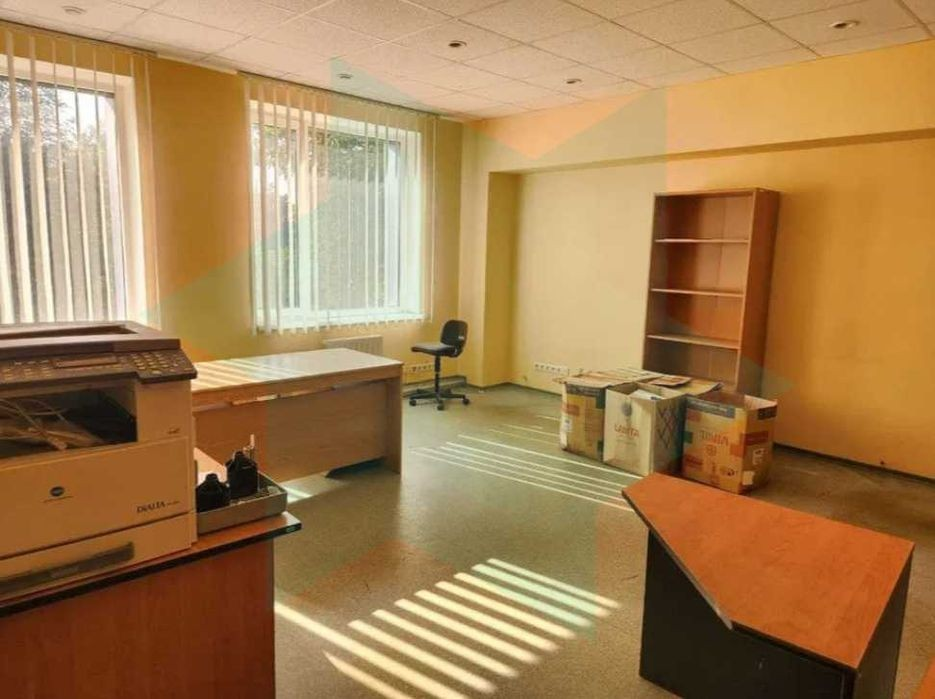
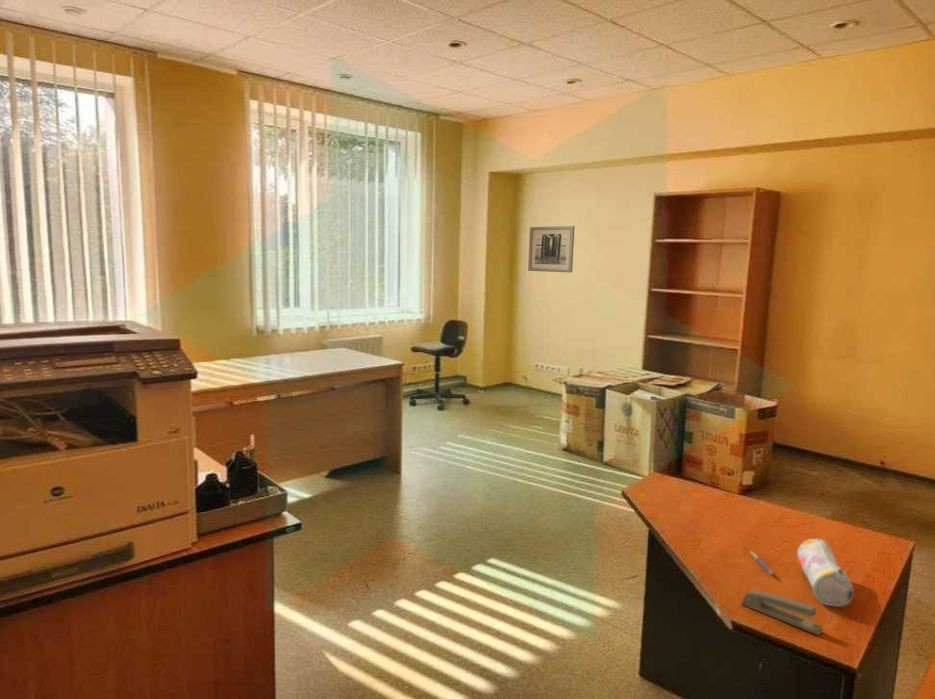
+ pen (760, 561)
+ stapler (781, 606)
+ wall art (550, 249)
+ pencil case (823, 570)
